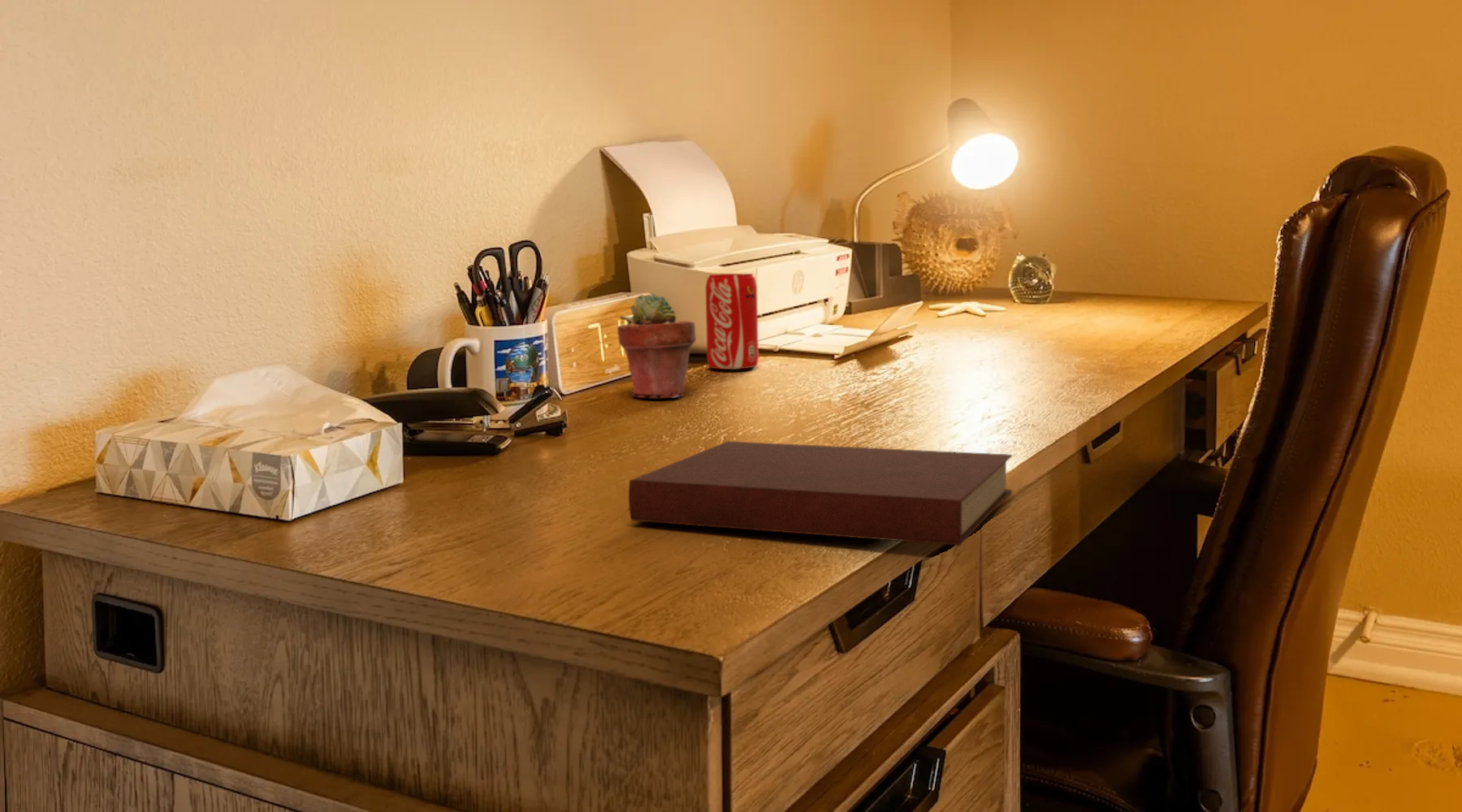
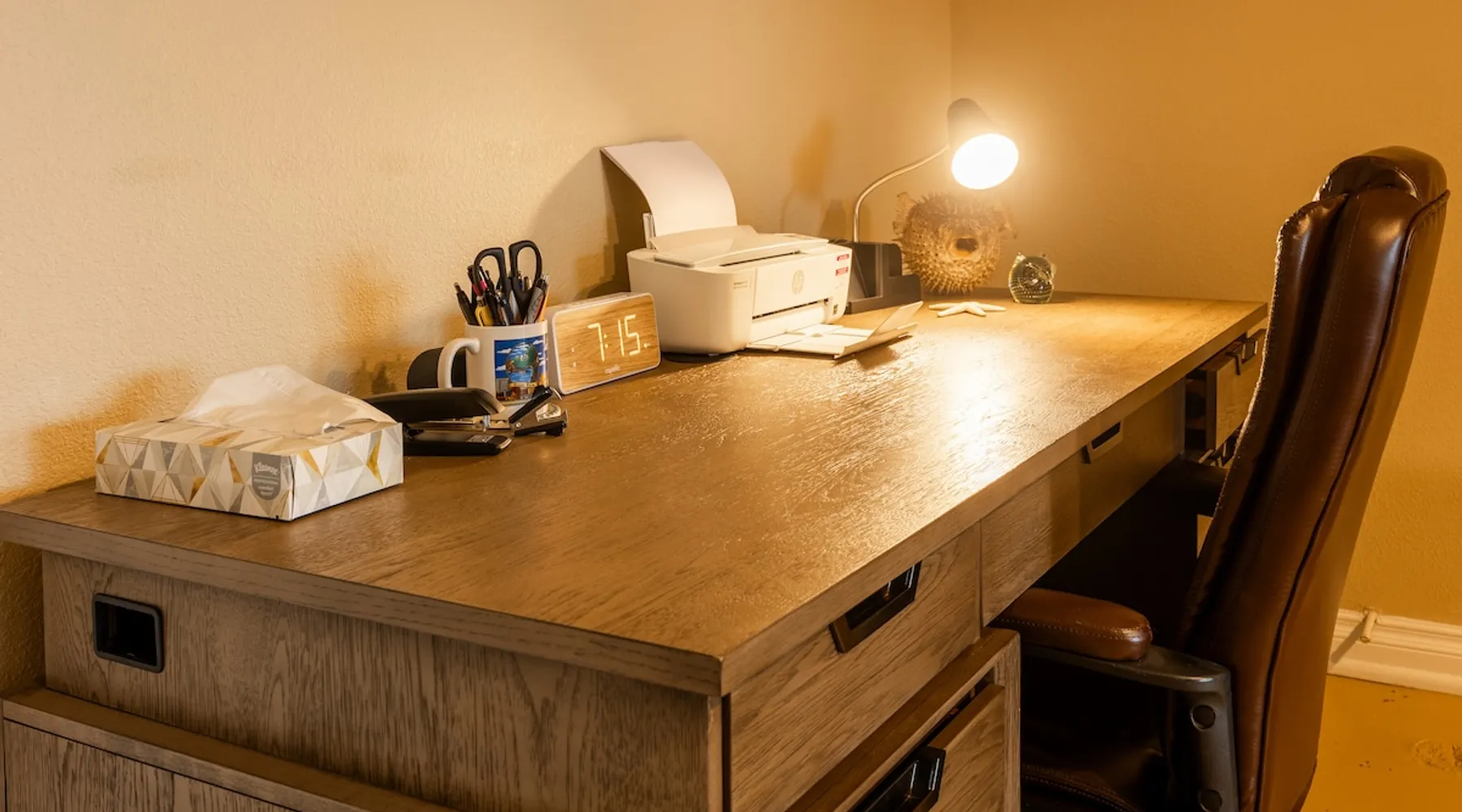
- notebook (828, 486)
- beverage can (732, 321)
- potted succulent (656, 344)
